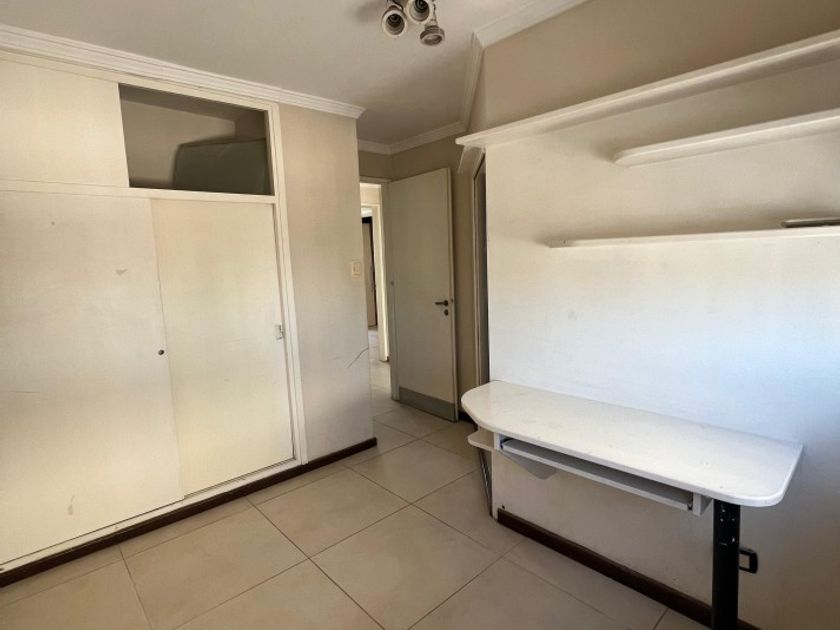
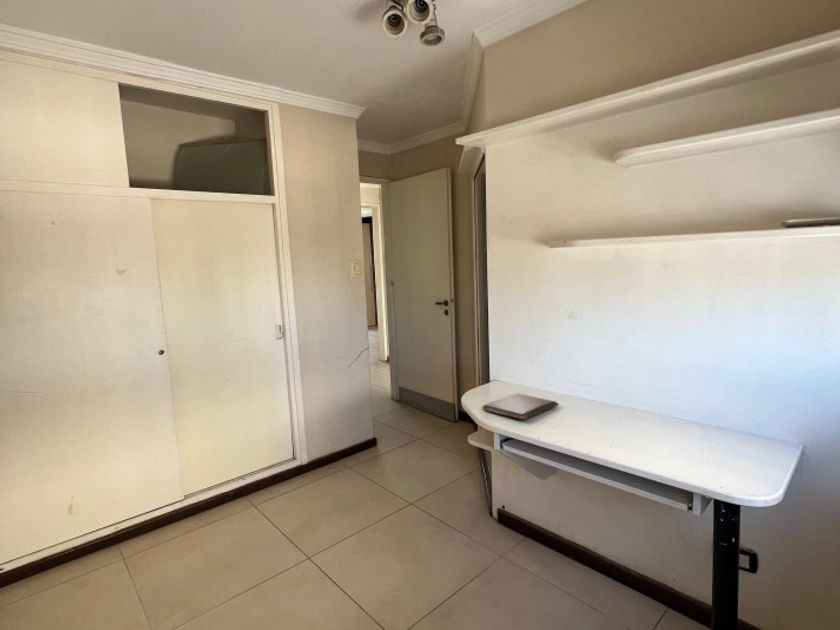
+ book (520, 405)
